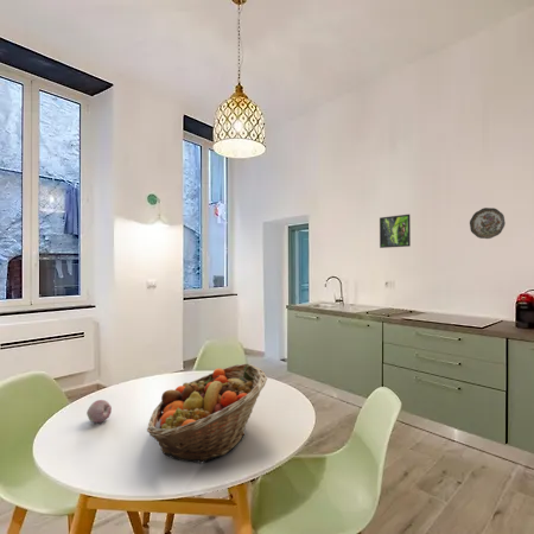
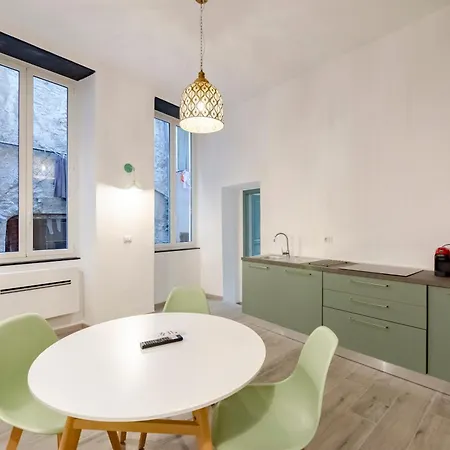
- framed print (394, 231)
- apple (98, 409)
- decorative plate (487, 223)
- fruit basket (209, 405)
